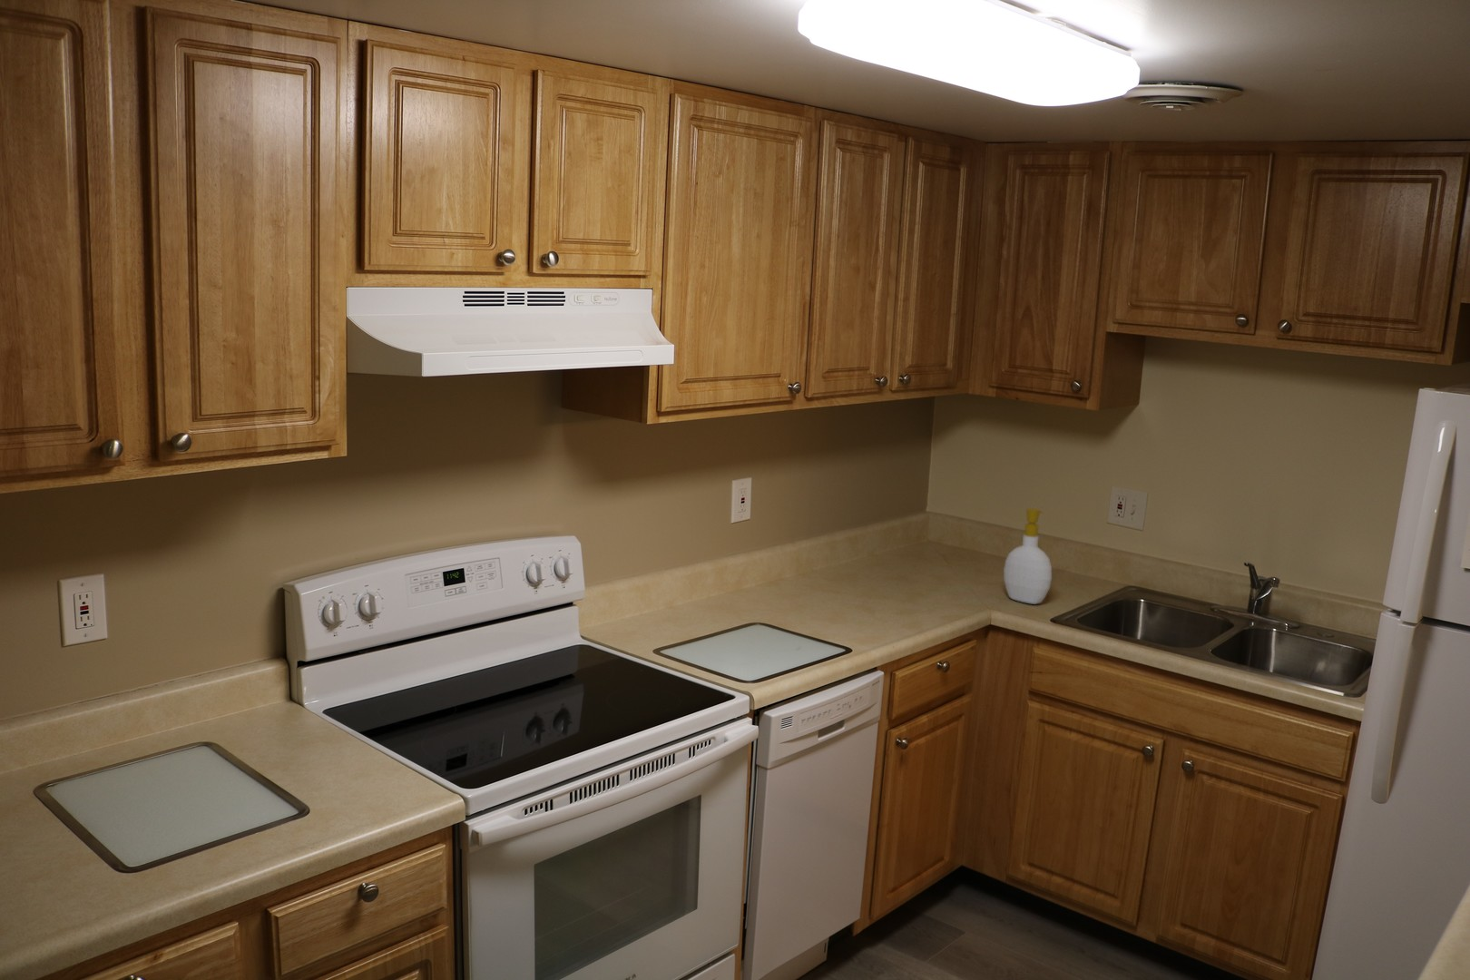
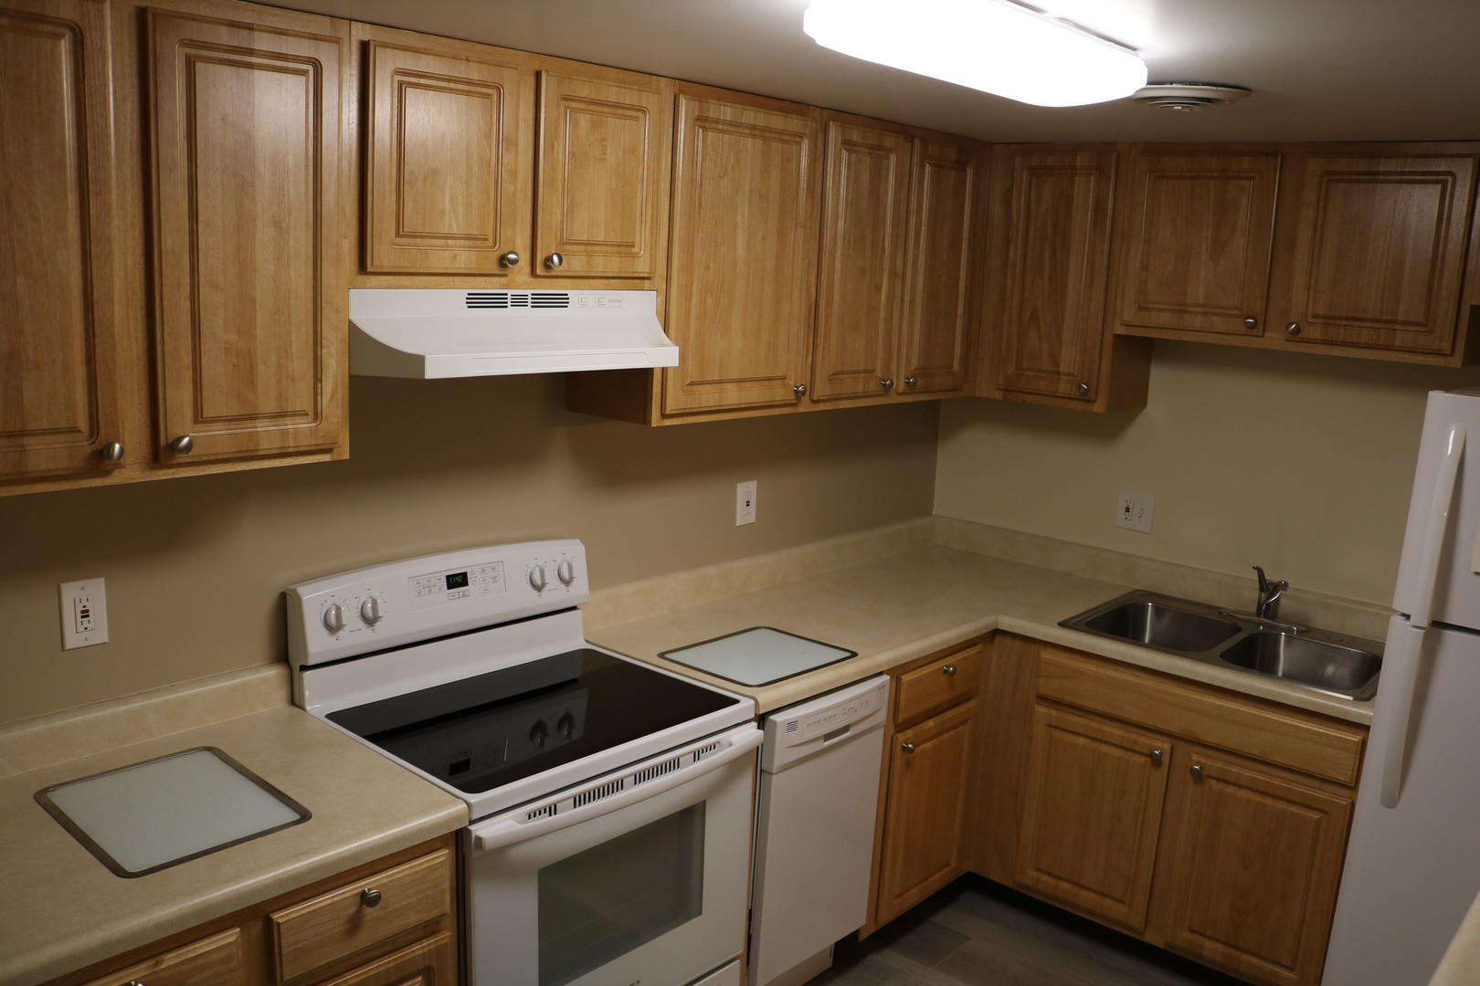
- soap bottle (1030, 555)
